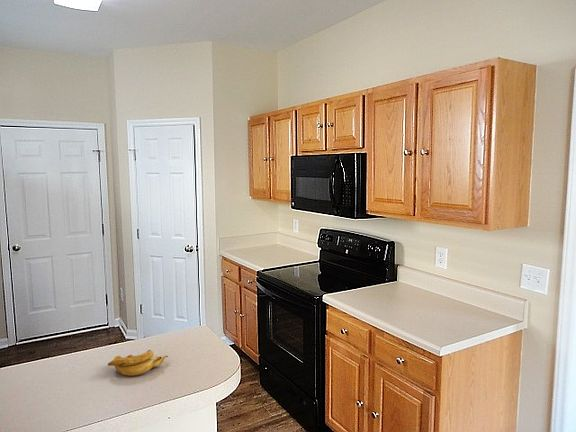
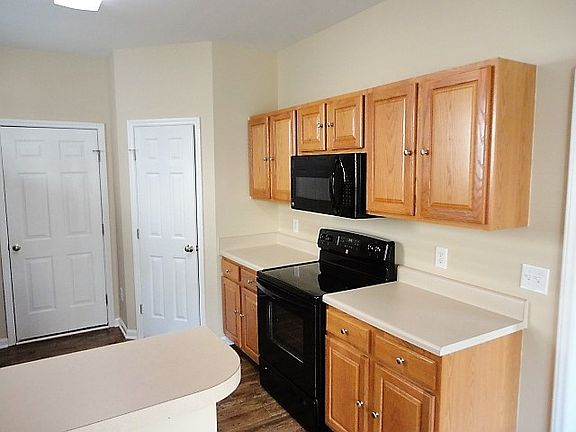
- banana (138, 358)
